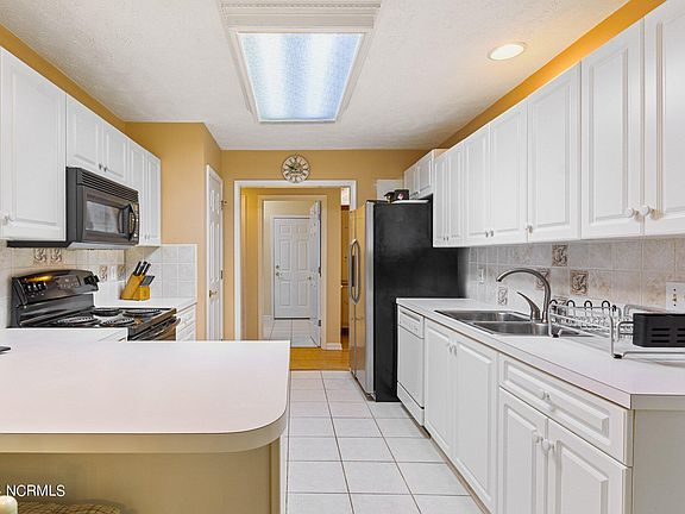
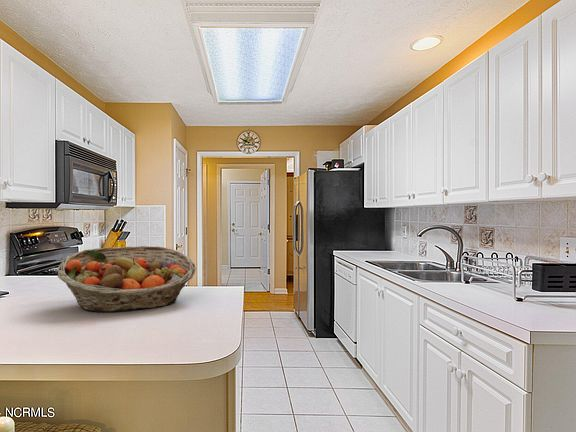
+ fruit basket (130, 276)
